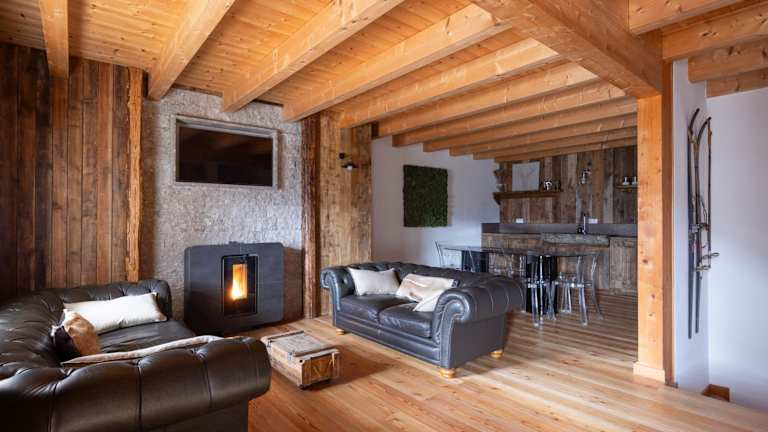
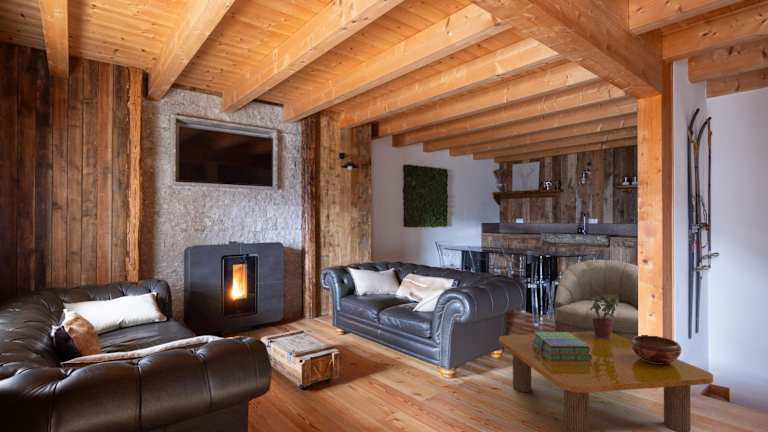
+ potted plant (603, 316)
+ armchair (605, 304)
+ decorative bowl (655, 350)
+ stack of books (560, 344)
+ coffee table (591, 379)
